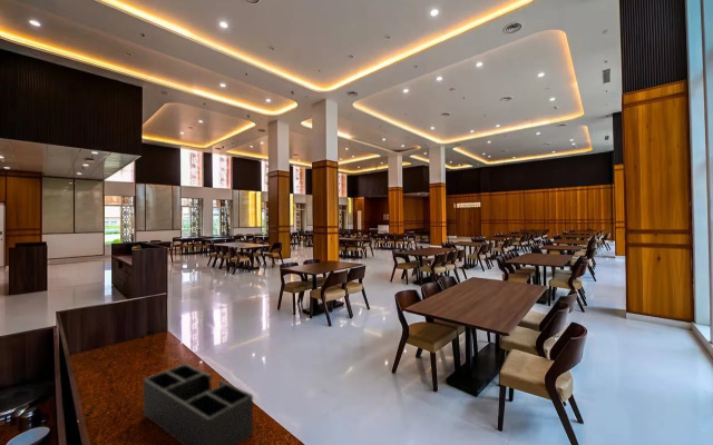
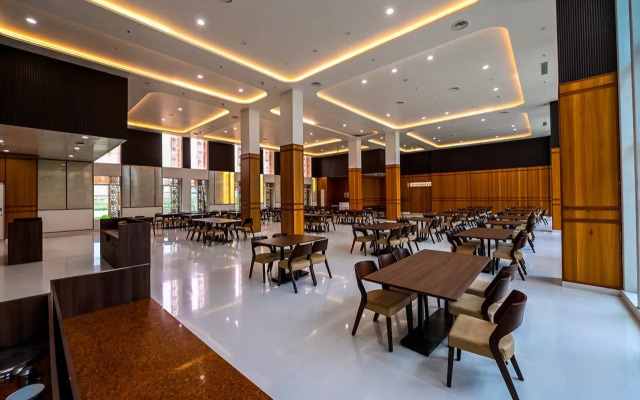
- desk organizer (195, 405)
